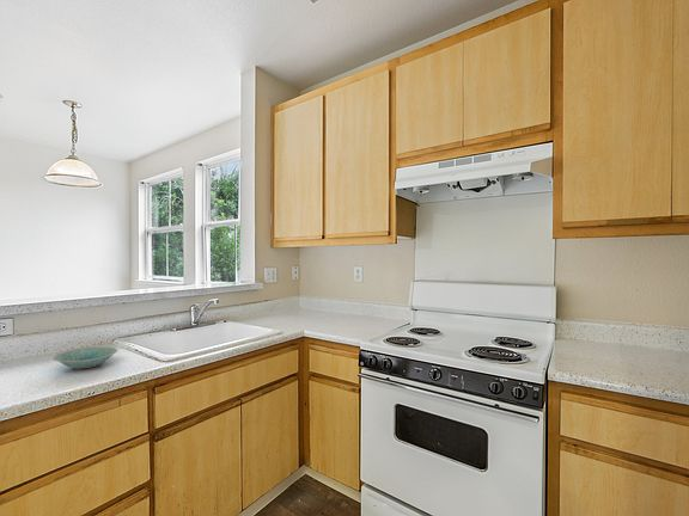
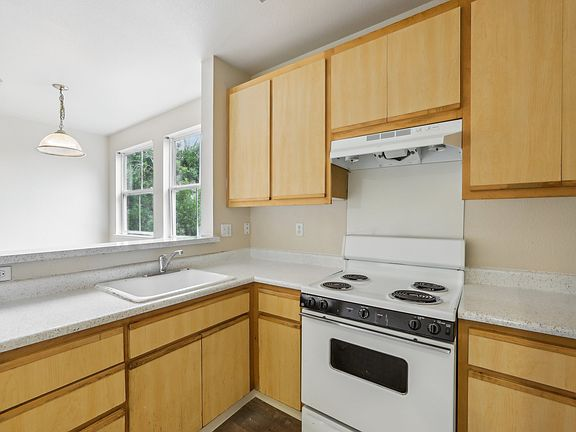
- bowl (86, 358)
